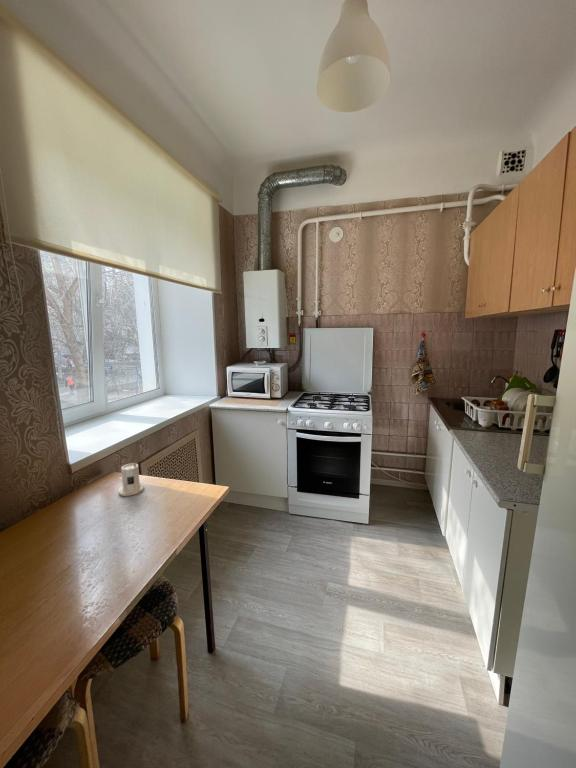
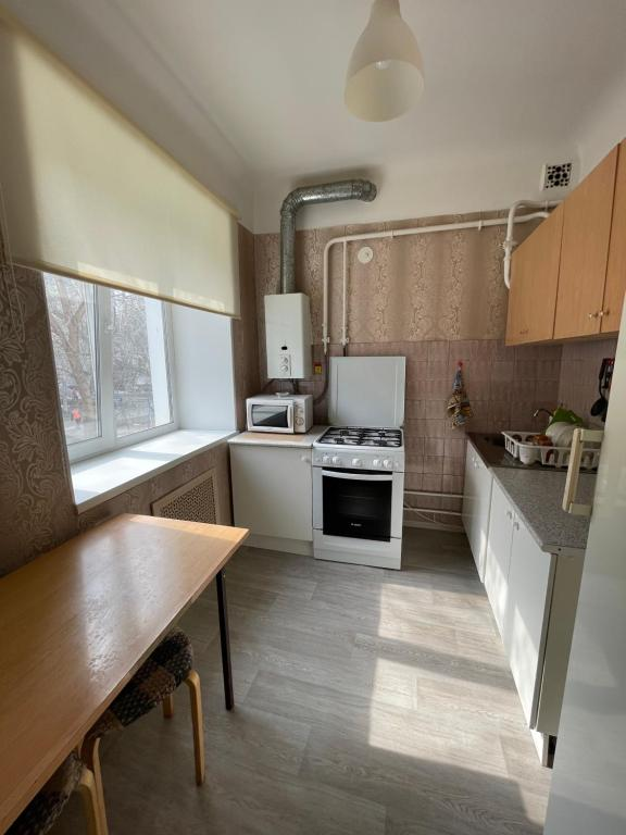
- candle (130, 476)
